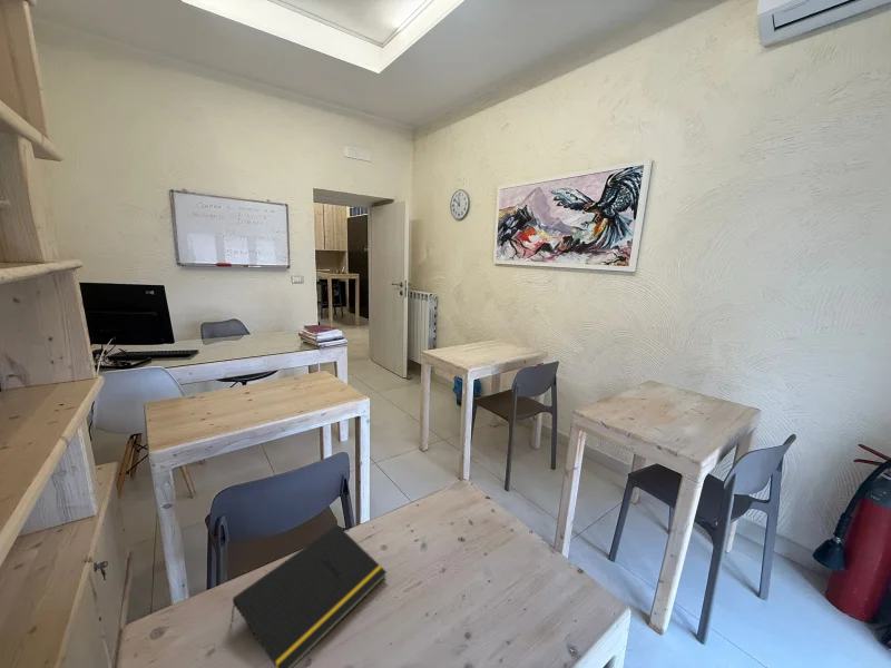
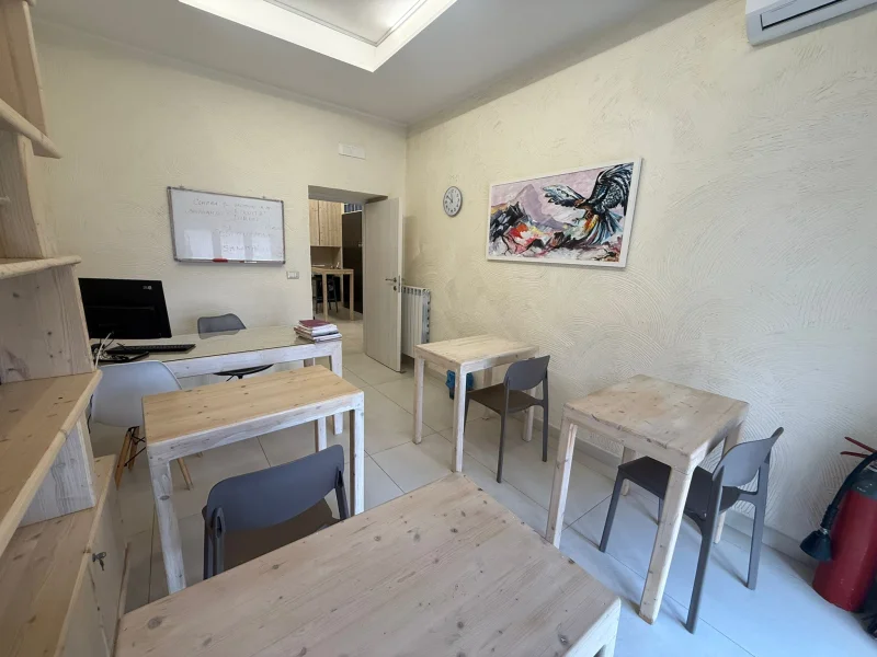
- notepad (315, 586)
